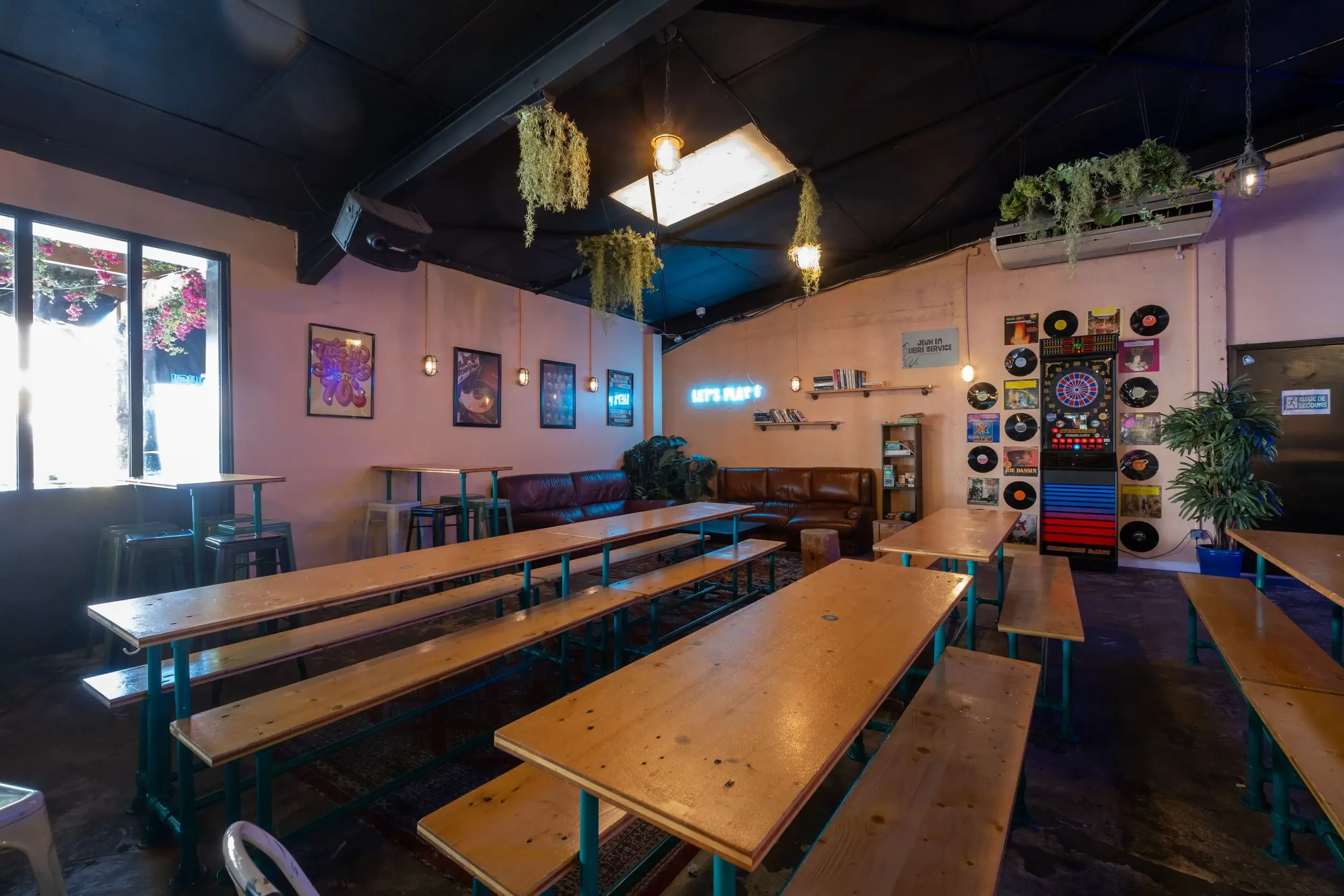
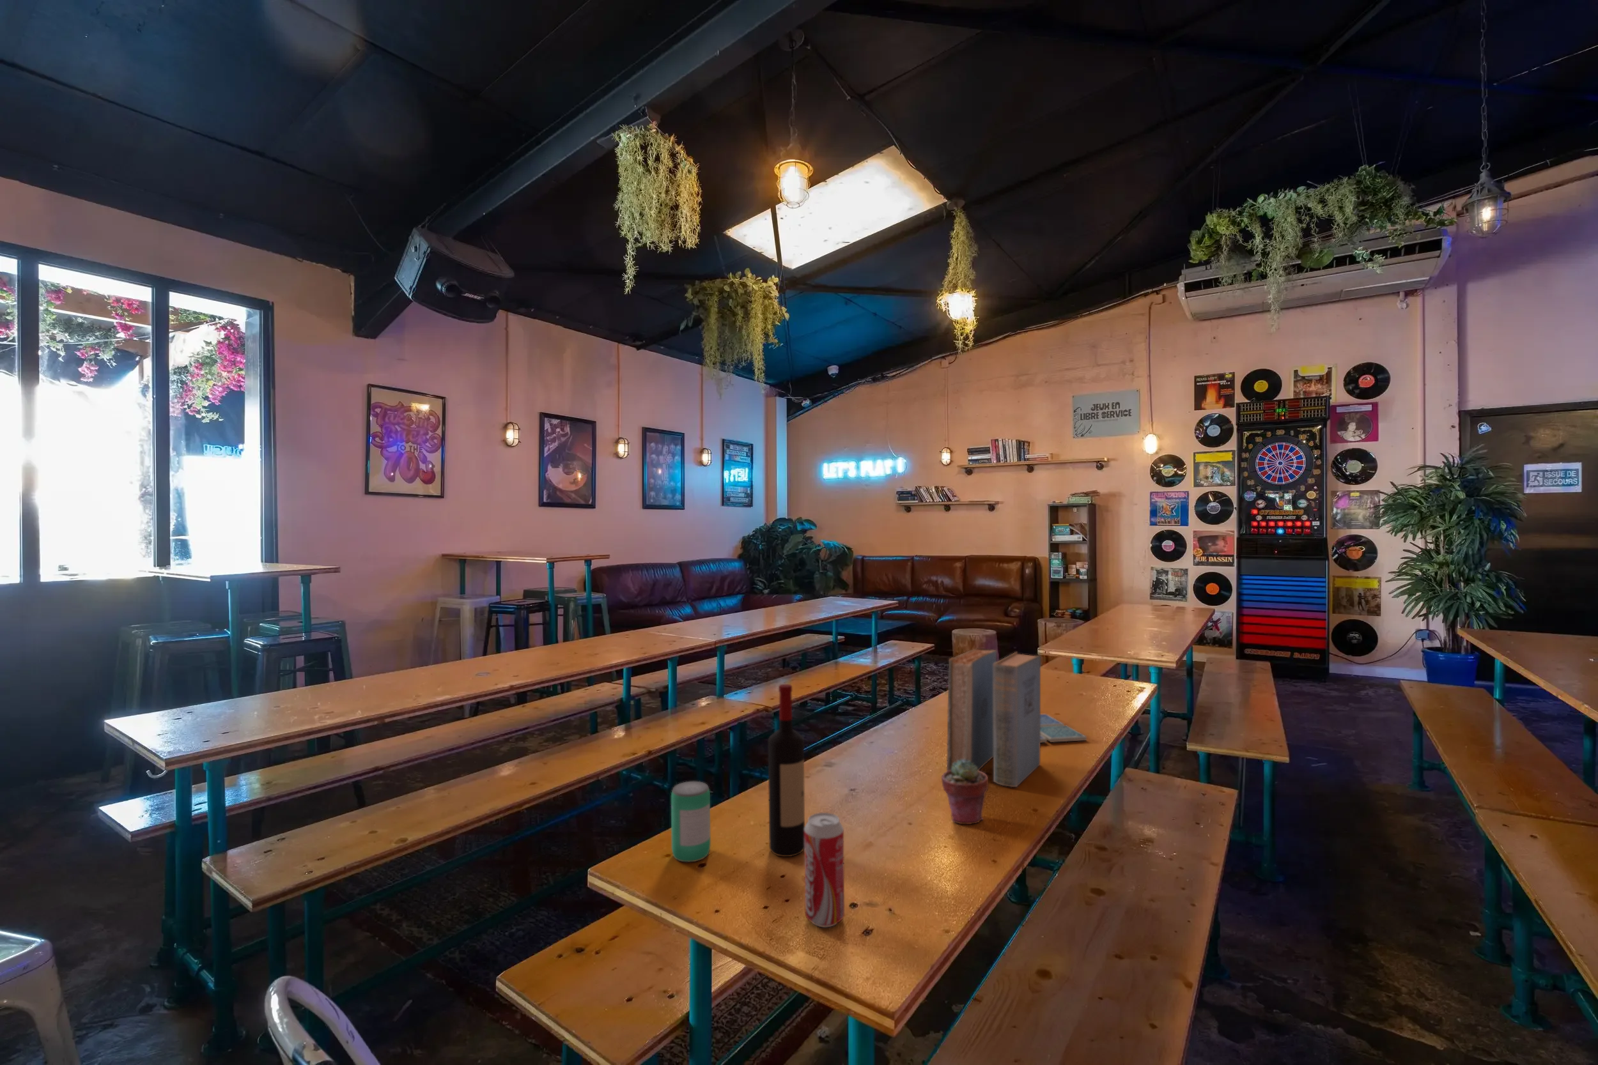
+ beverage can (824, 869)
+ beverage can (691, 820)
+ wine bottle (786, 768)
+ book (994, 712)
+ drink coaster (1040, 727)
+ potted succulent (965, 788)
